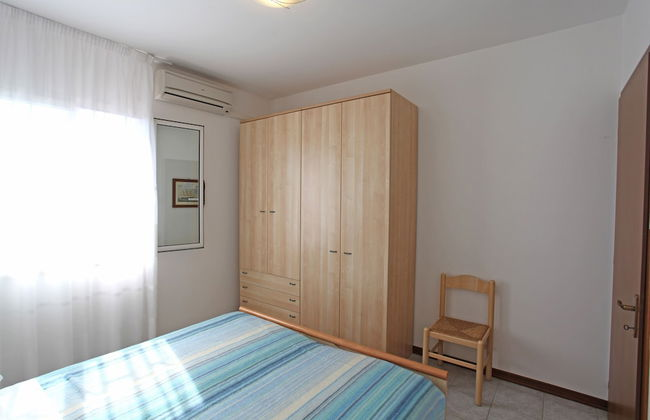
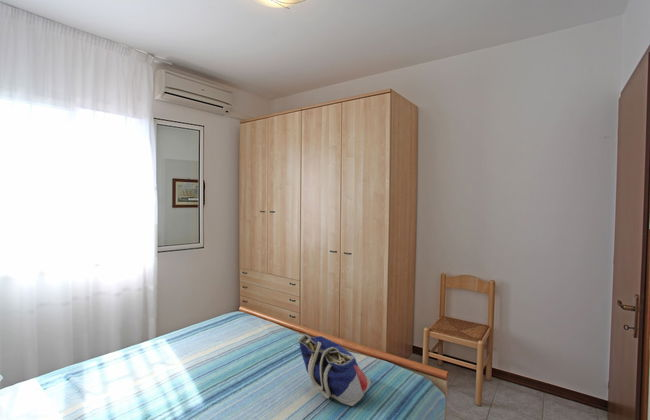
+ tote bag (333, 366)
